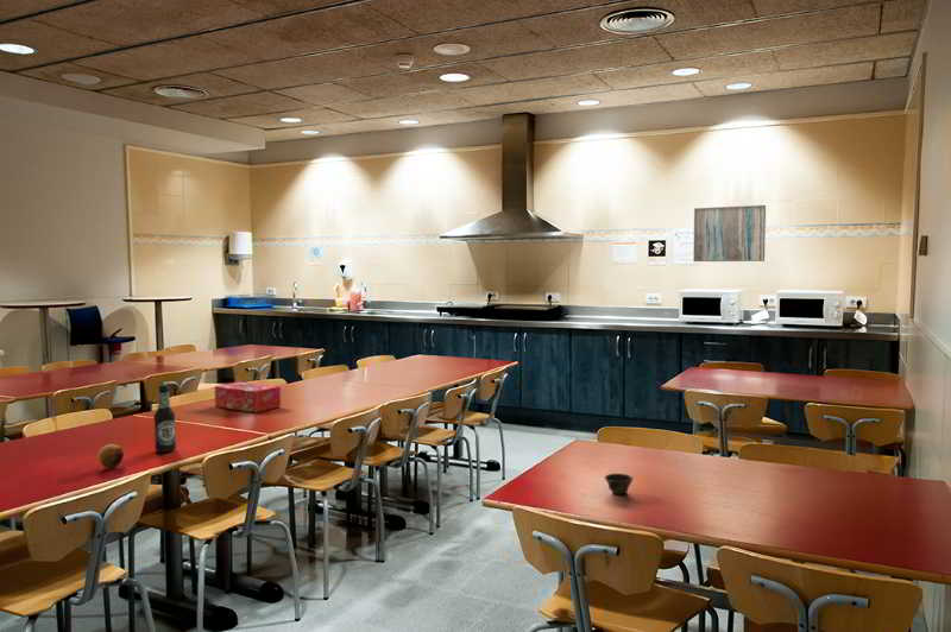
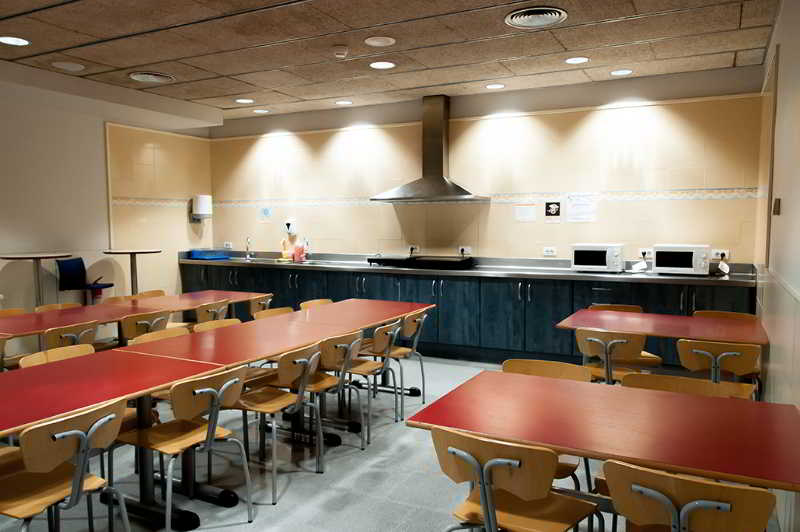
- bottle (164, 417)
- fruit (111, 456)
- wall art (729, 234)
- tissue box (247, 396)
- cup (617, 485)
